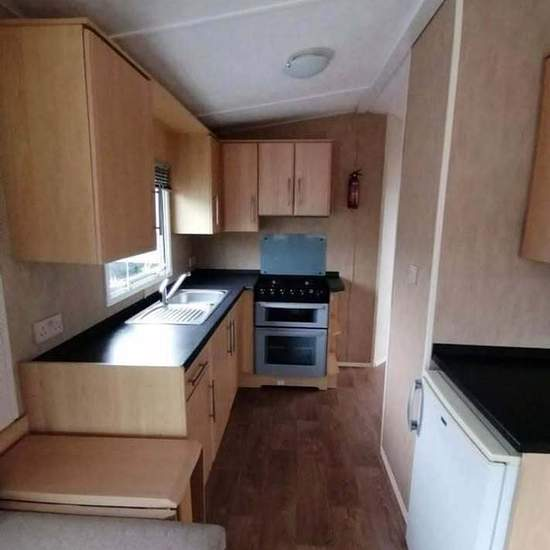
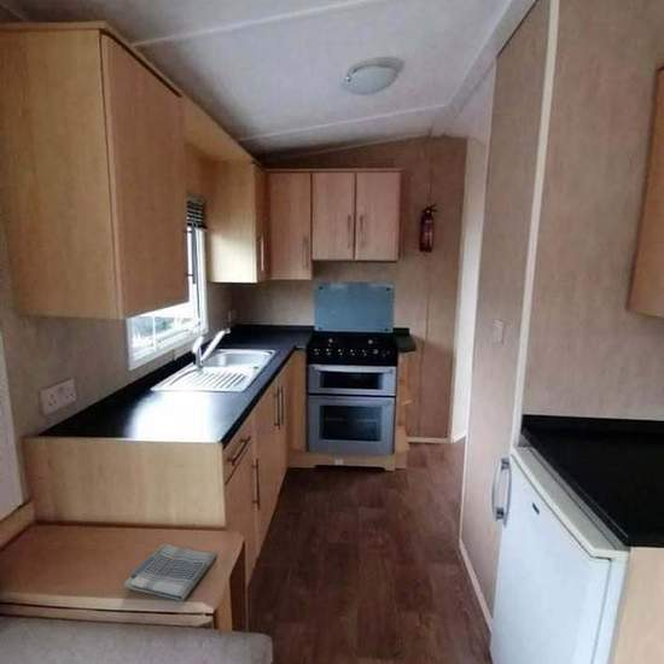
+ dish towel (171, 567)
